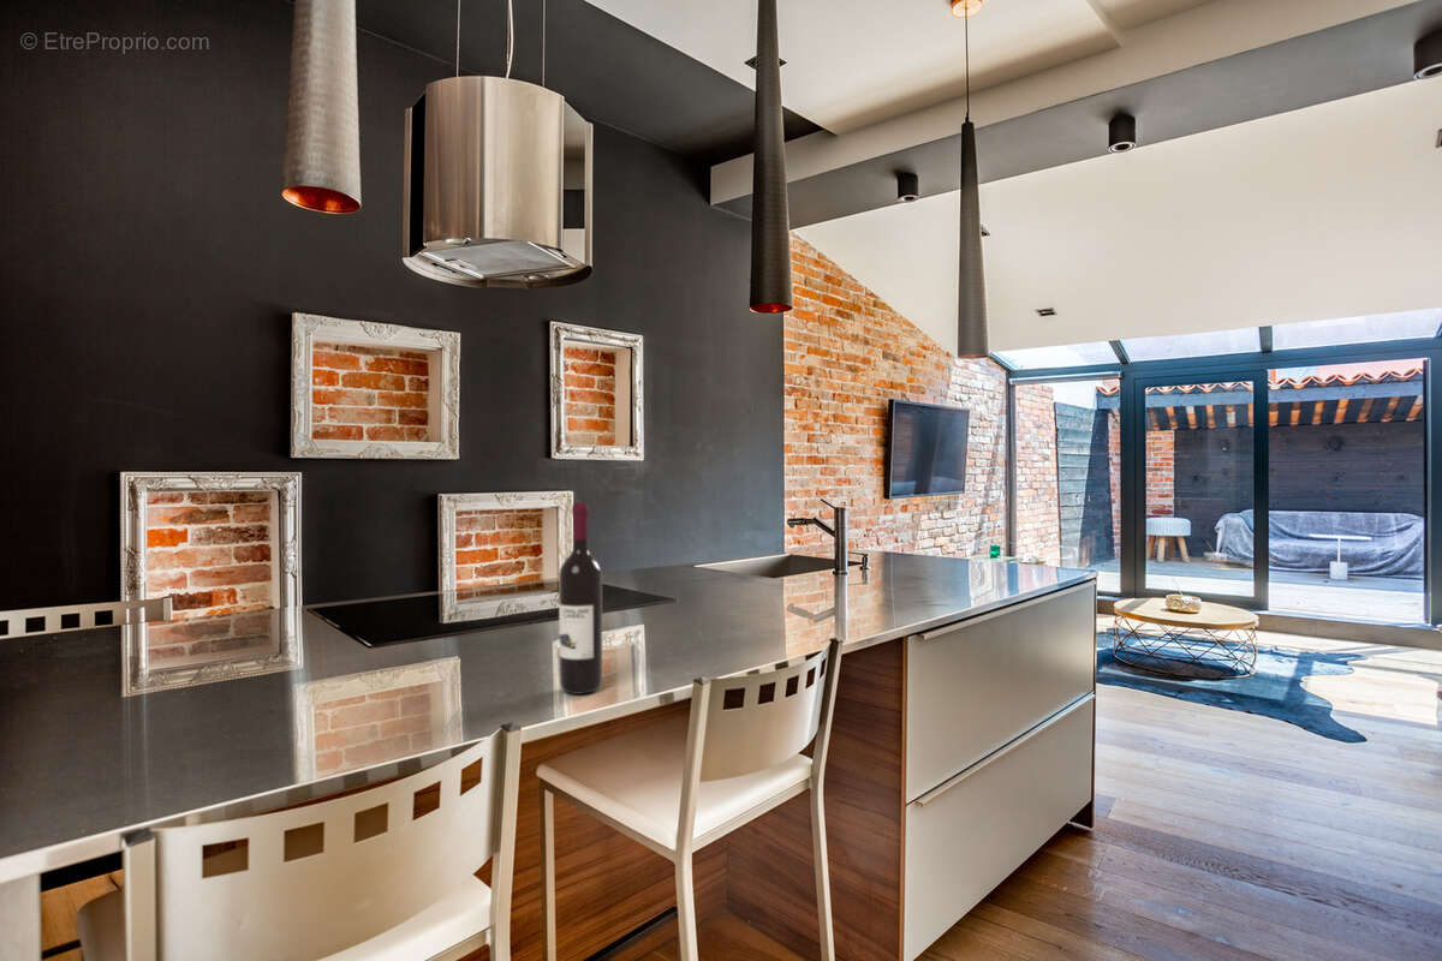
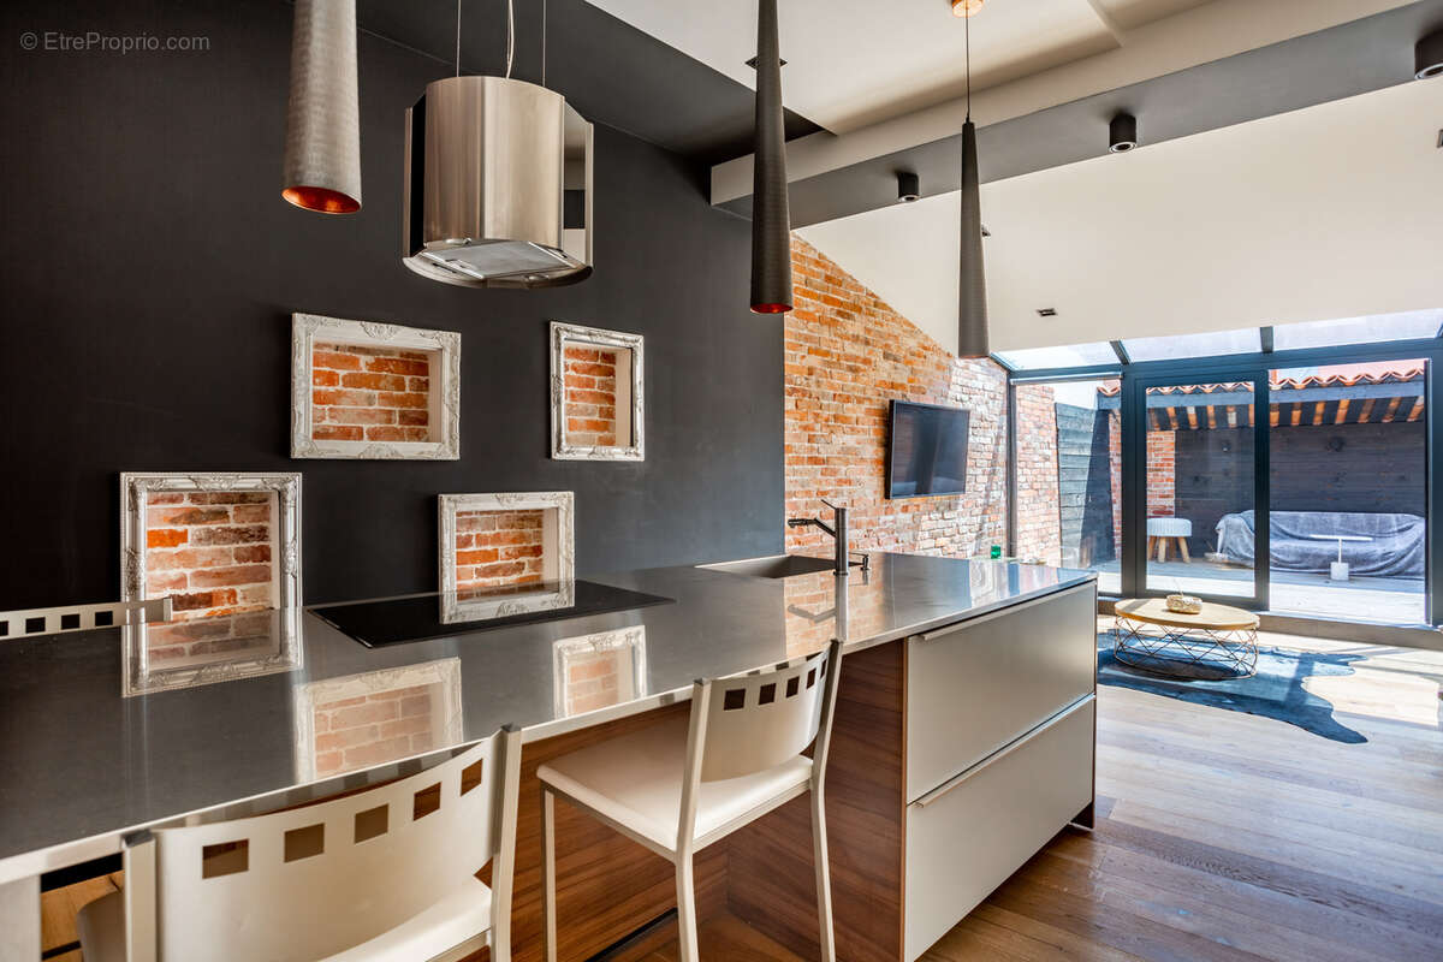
- wine bottle (580, 596)
